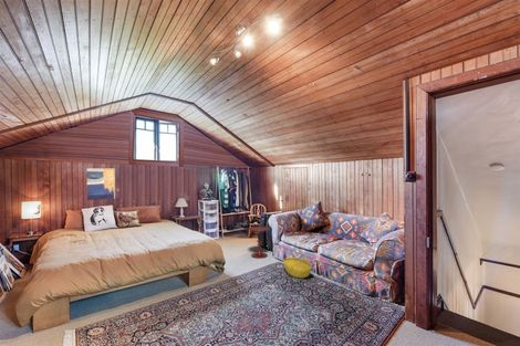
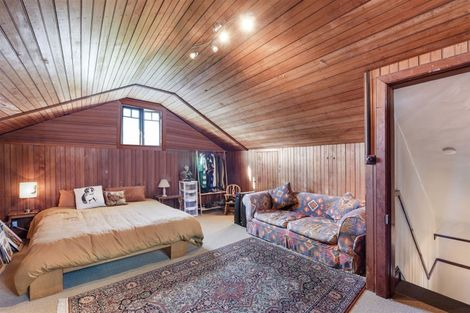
- wall art (101, 184)
- basket (297, 266)
- side table (259, 242)
